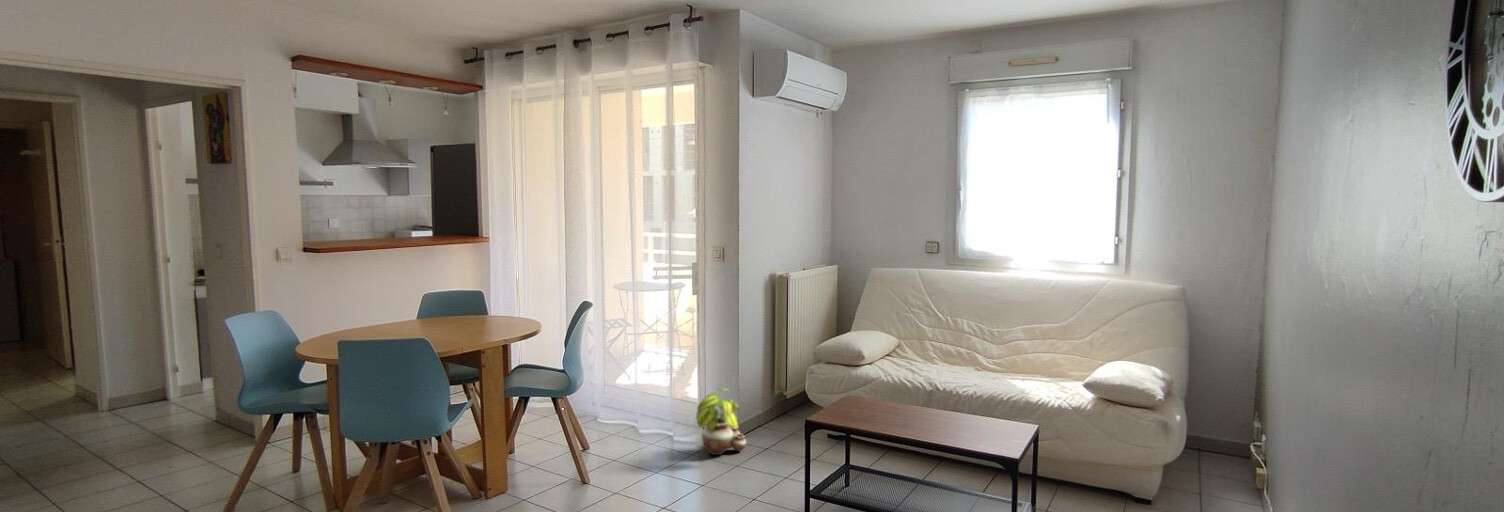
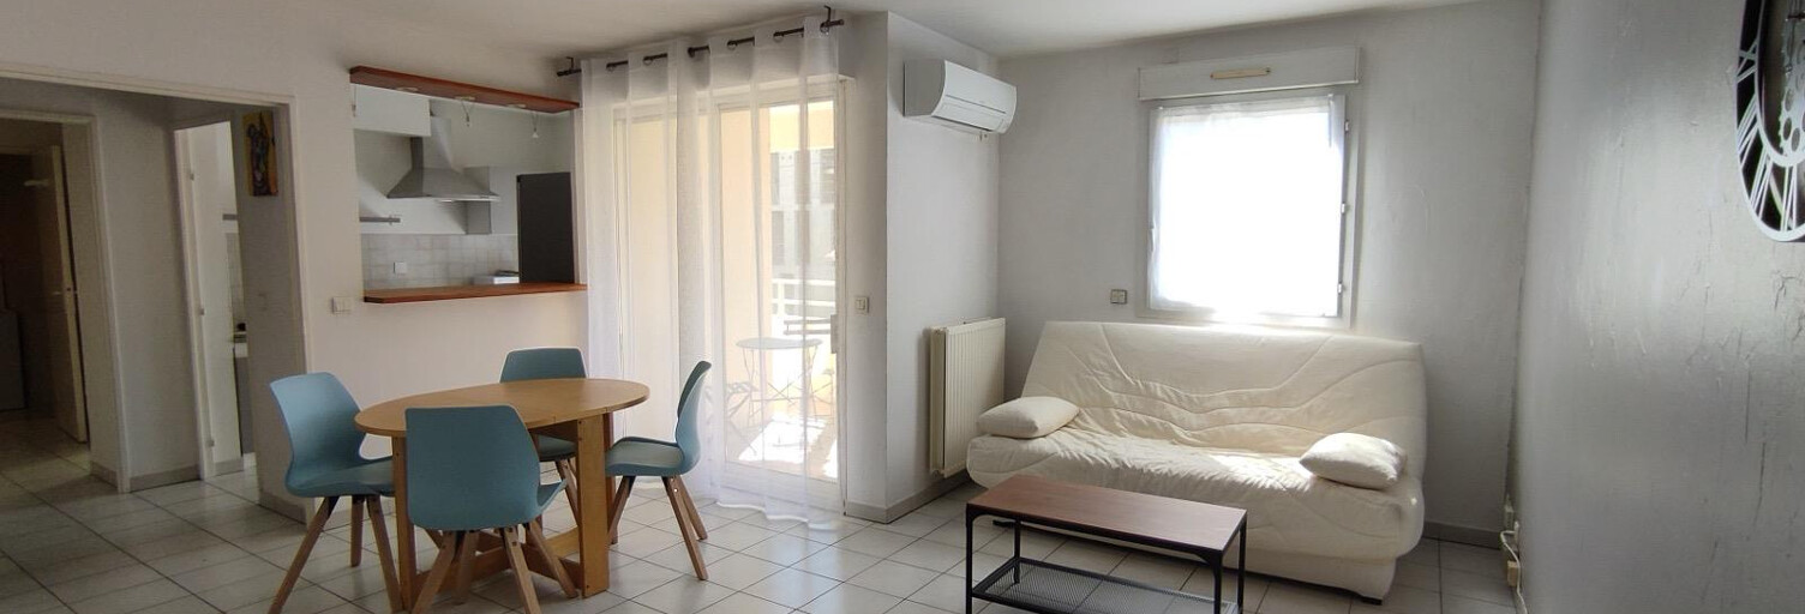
- potted plant (722, 420)
